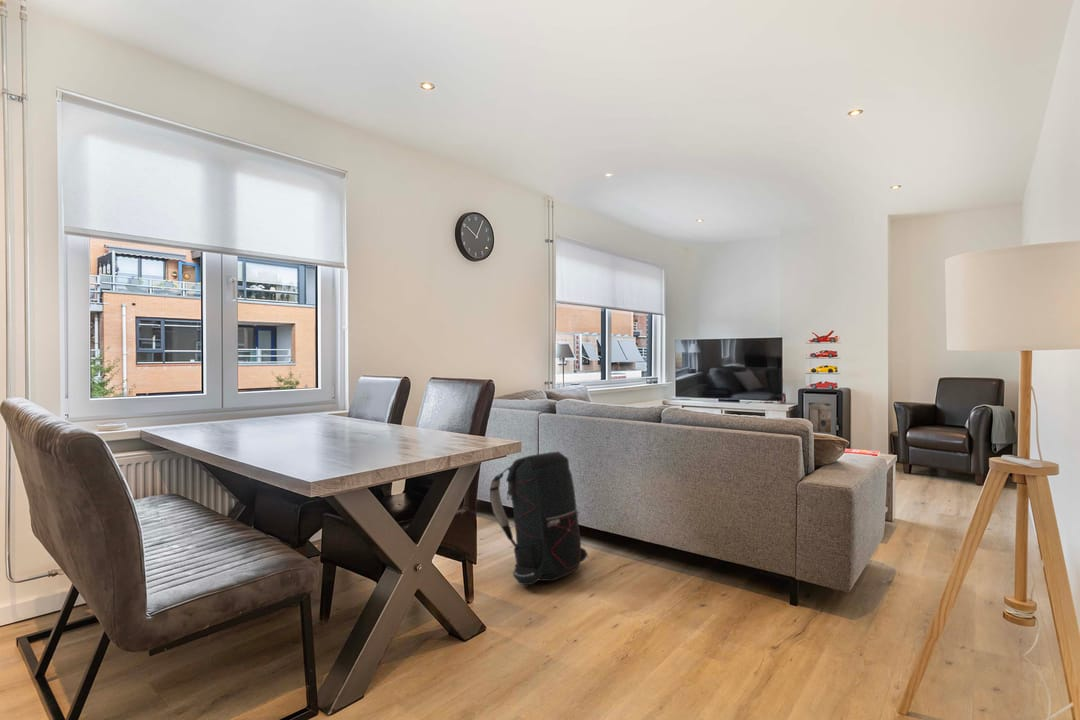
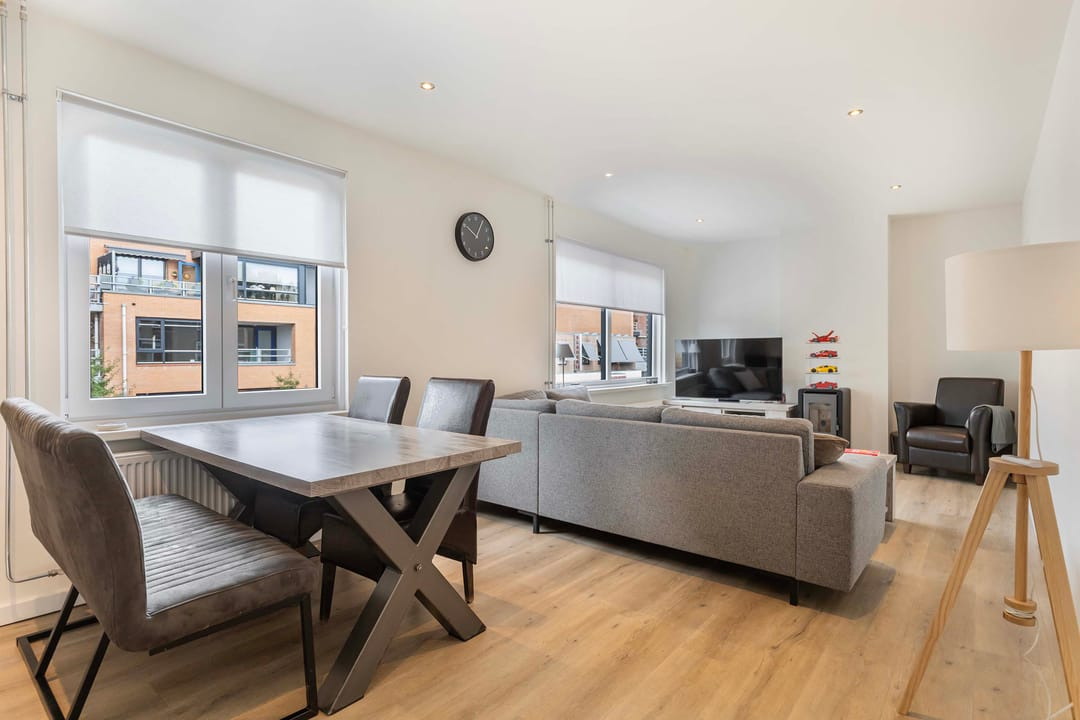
- backpack (538, 512)
